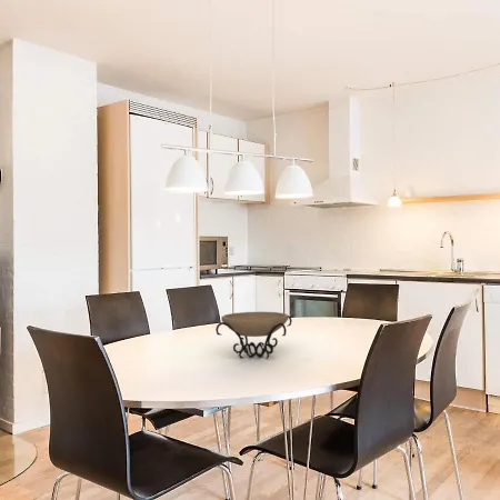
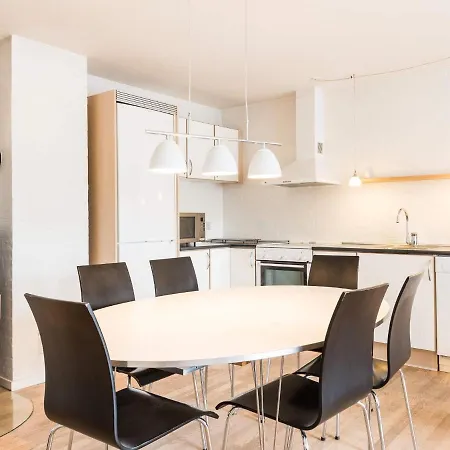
- decorative bowl (256, 336)
